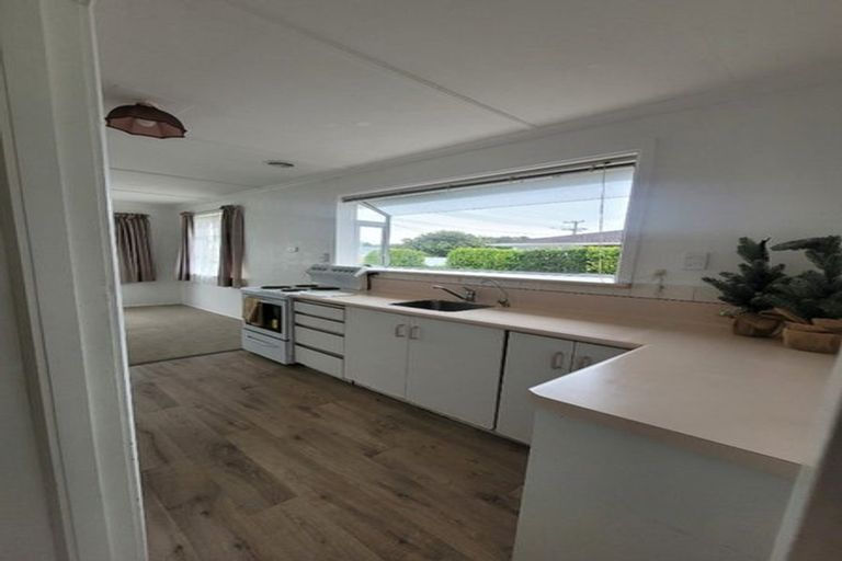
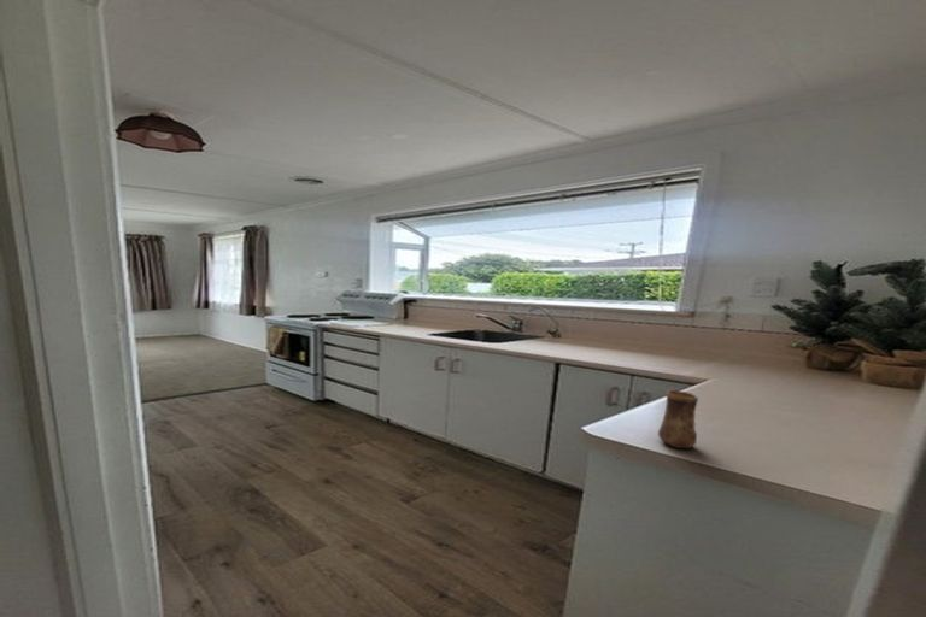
+ cup (679, 418)
